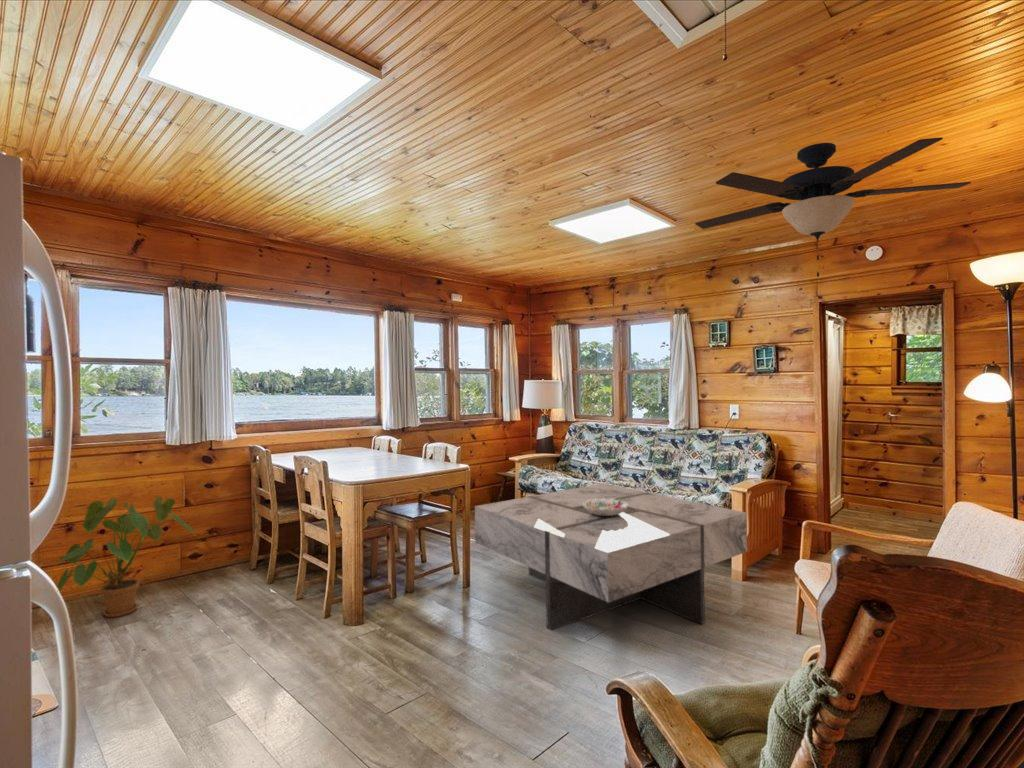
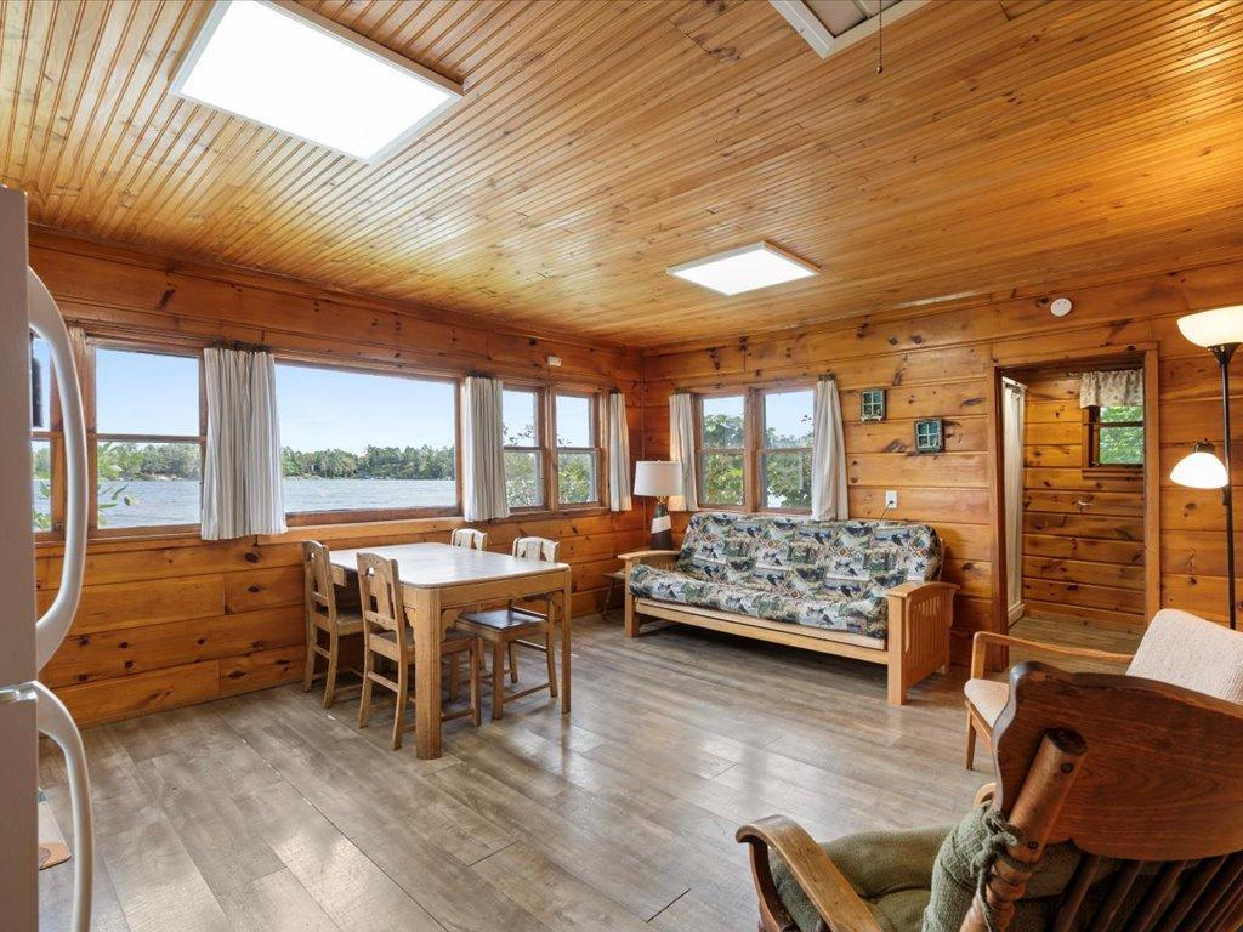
- decorative bowl (605, 508)
- house plant (127, 551)
- coffee table (605, 552)
- ceiling fan (817, 215)
